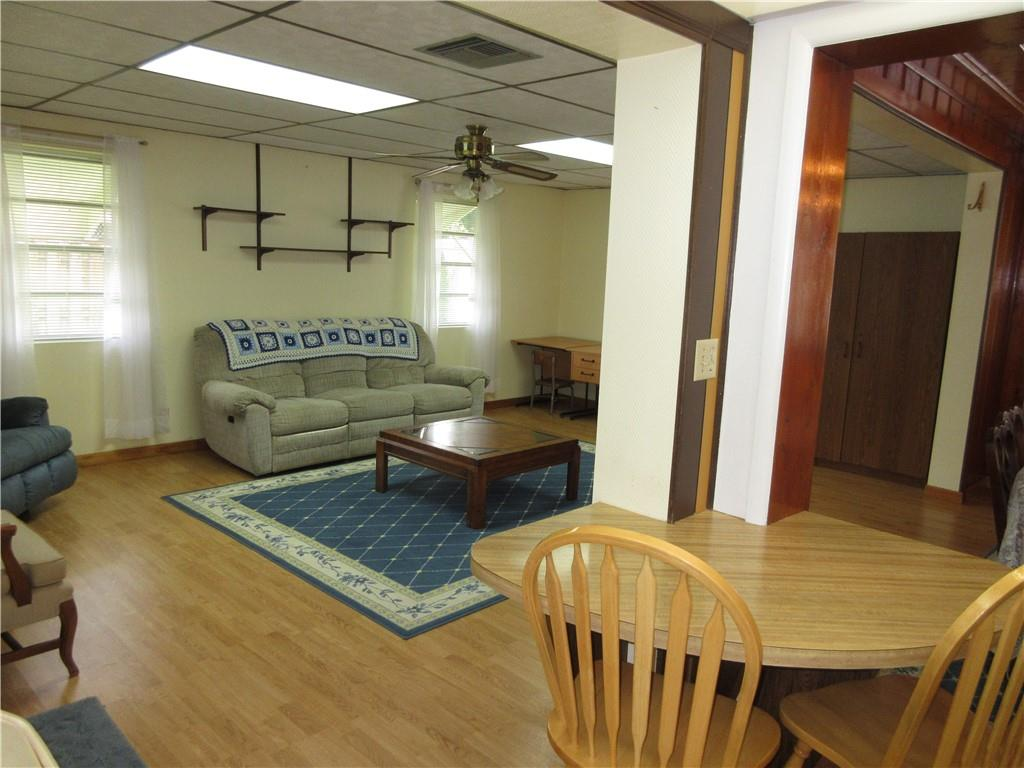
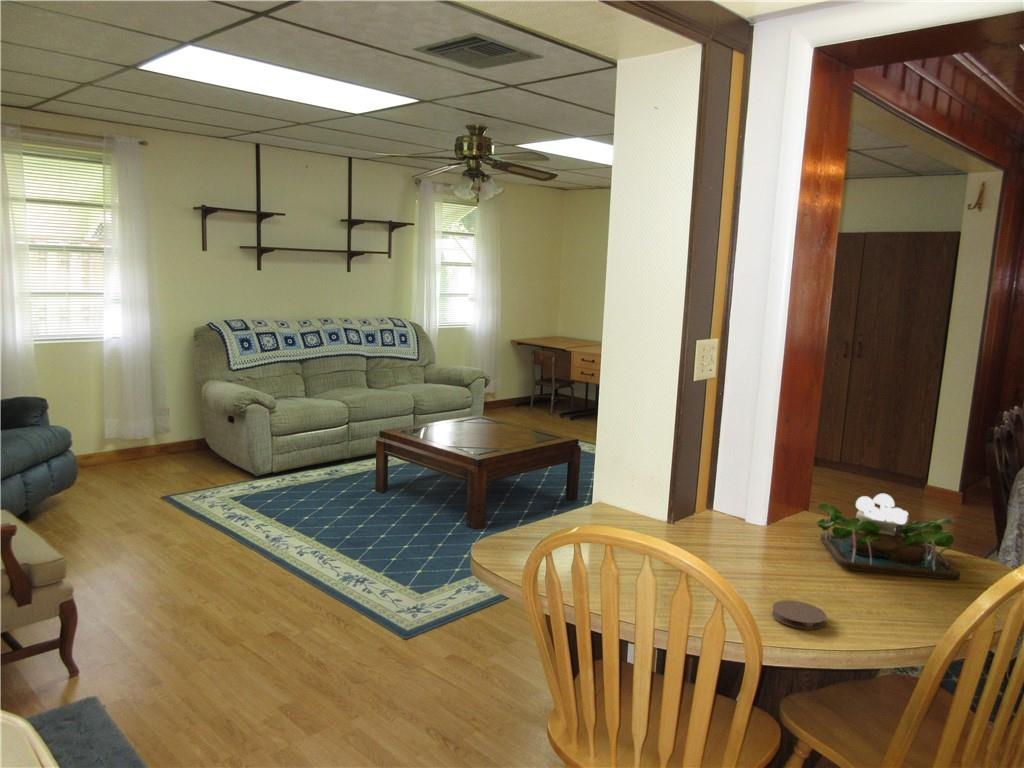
+ potted plant (889, 525)
+ coaster (798, 614)
